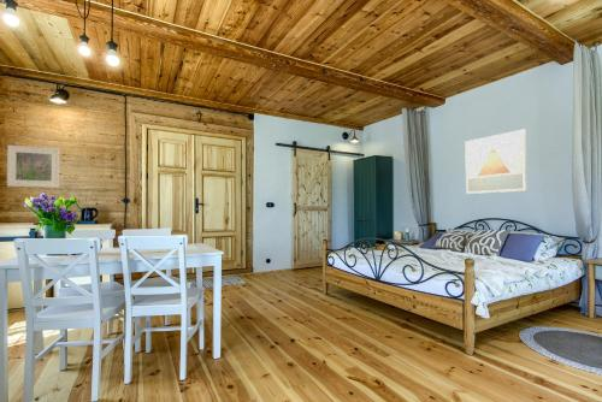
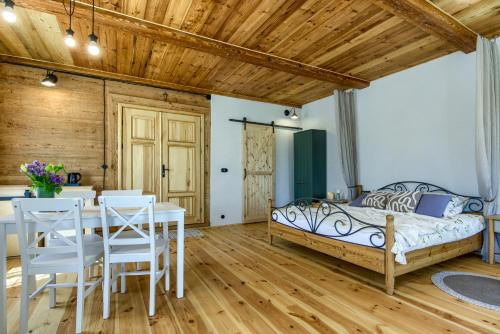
- wall art (494, 164)
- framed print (34, 166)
